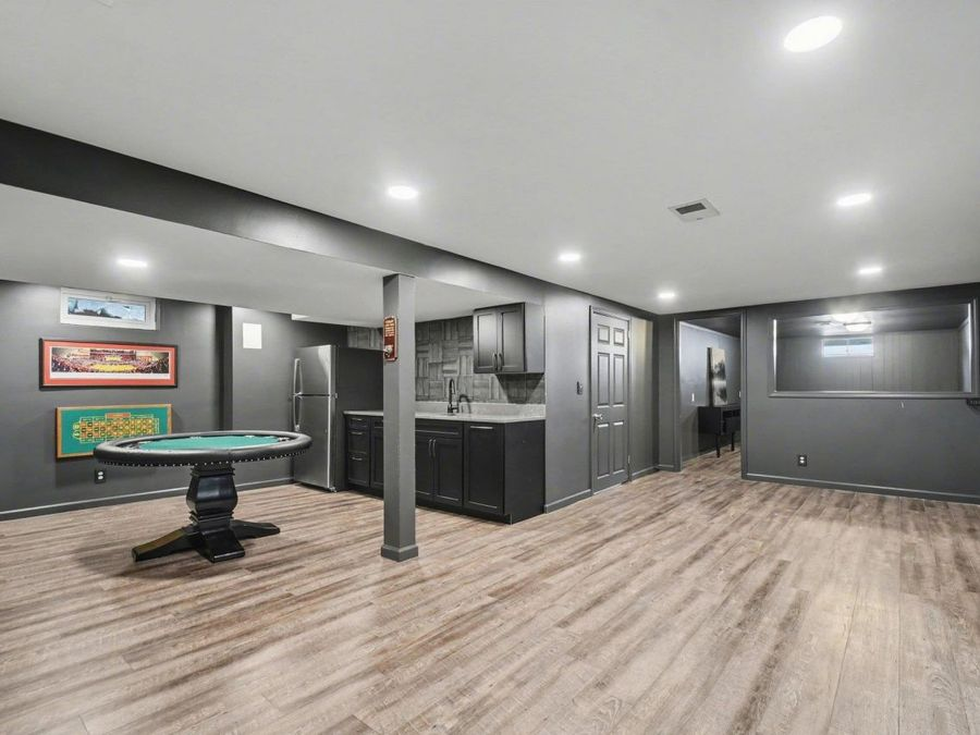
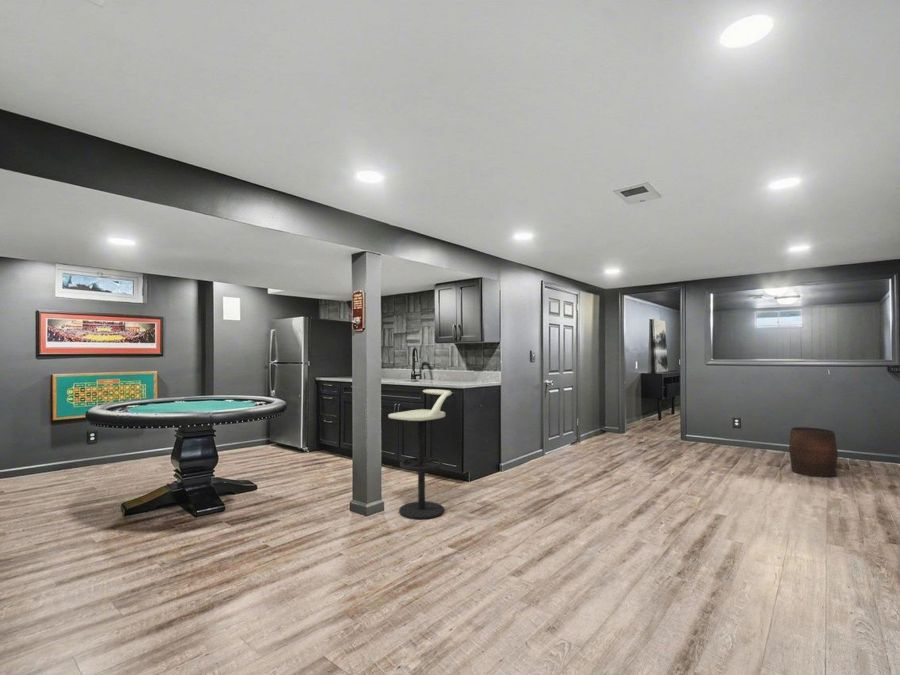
+ bar stool (421, 451)
+ stool (812, 451)
